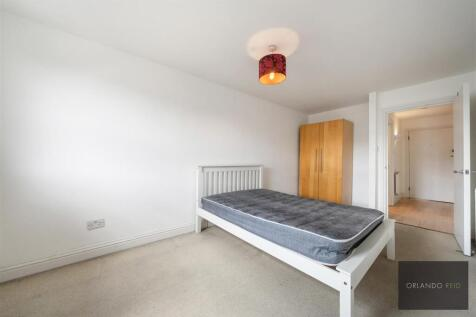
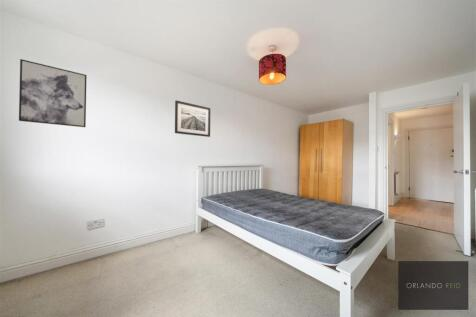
+ wall art (55, 96)
+ wall art (193, 119)
